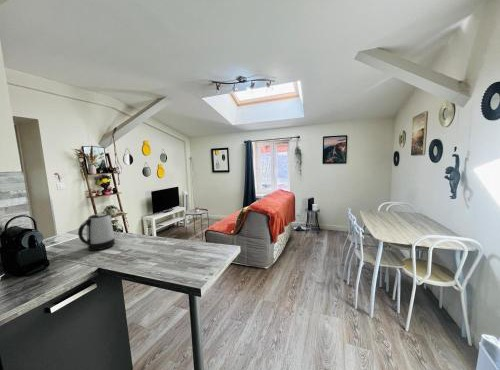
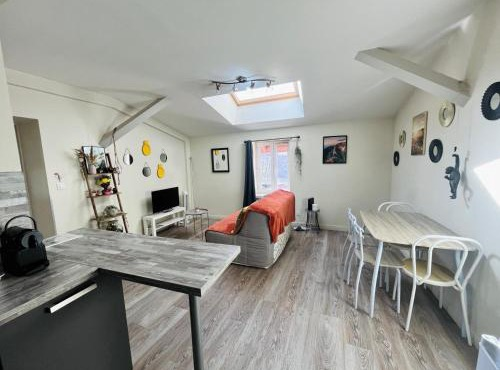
- kettle (96, 231)
